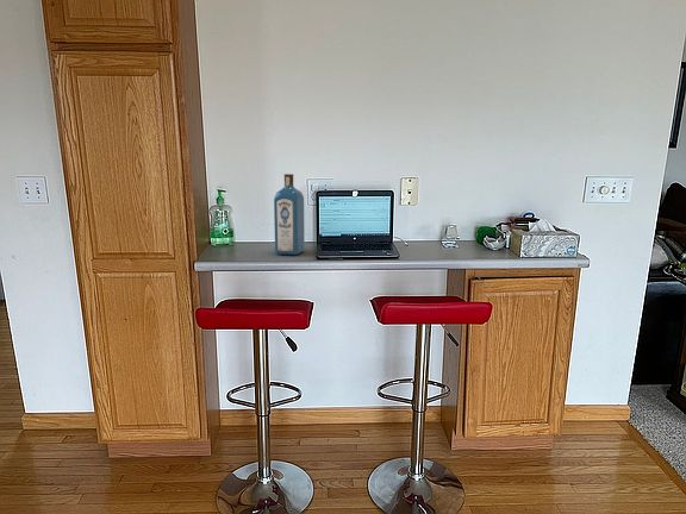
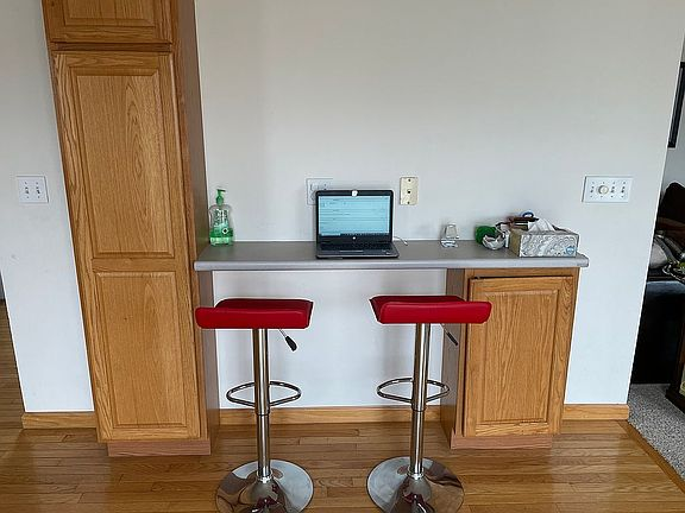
- liquor (288, 213)
